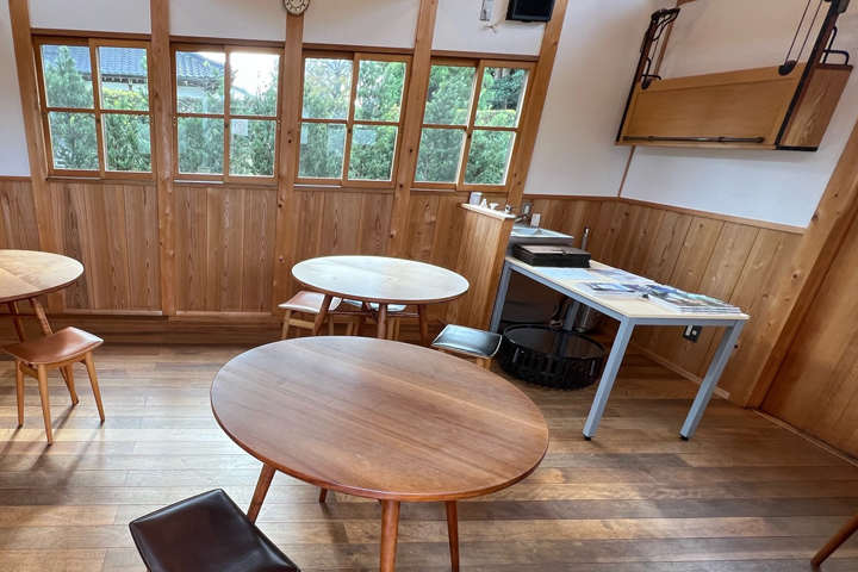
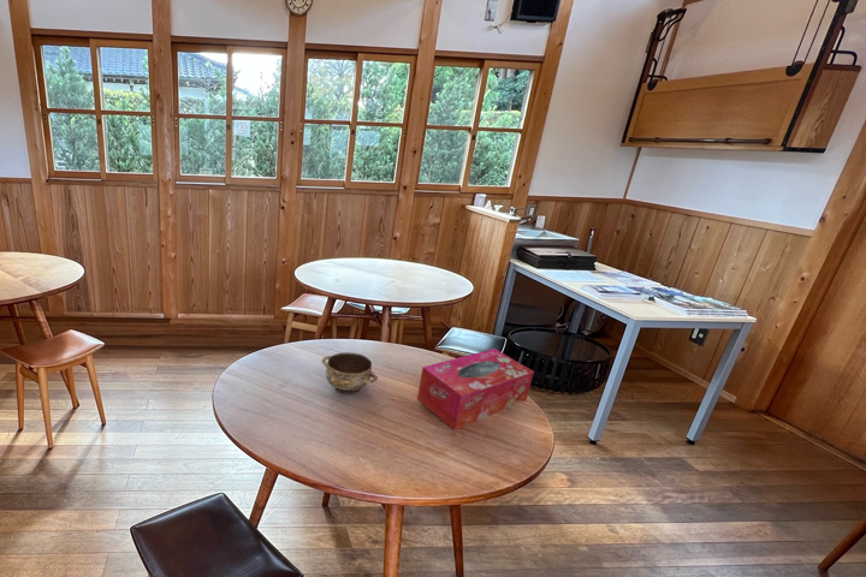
+ ceramic bowl (348, 375)
+ tissue box (476, 385)
